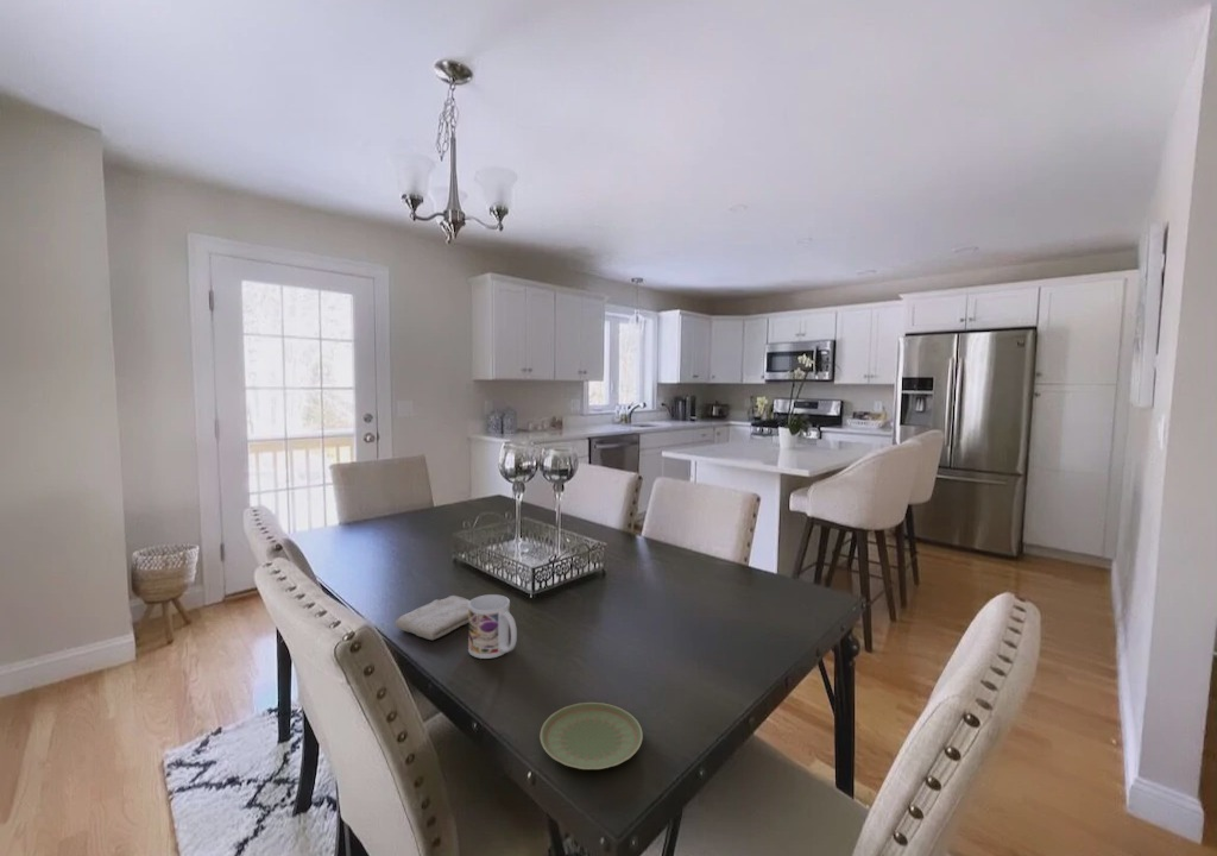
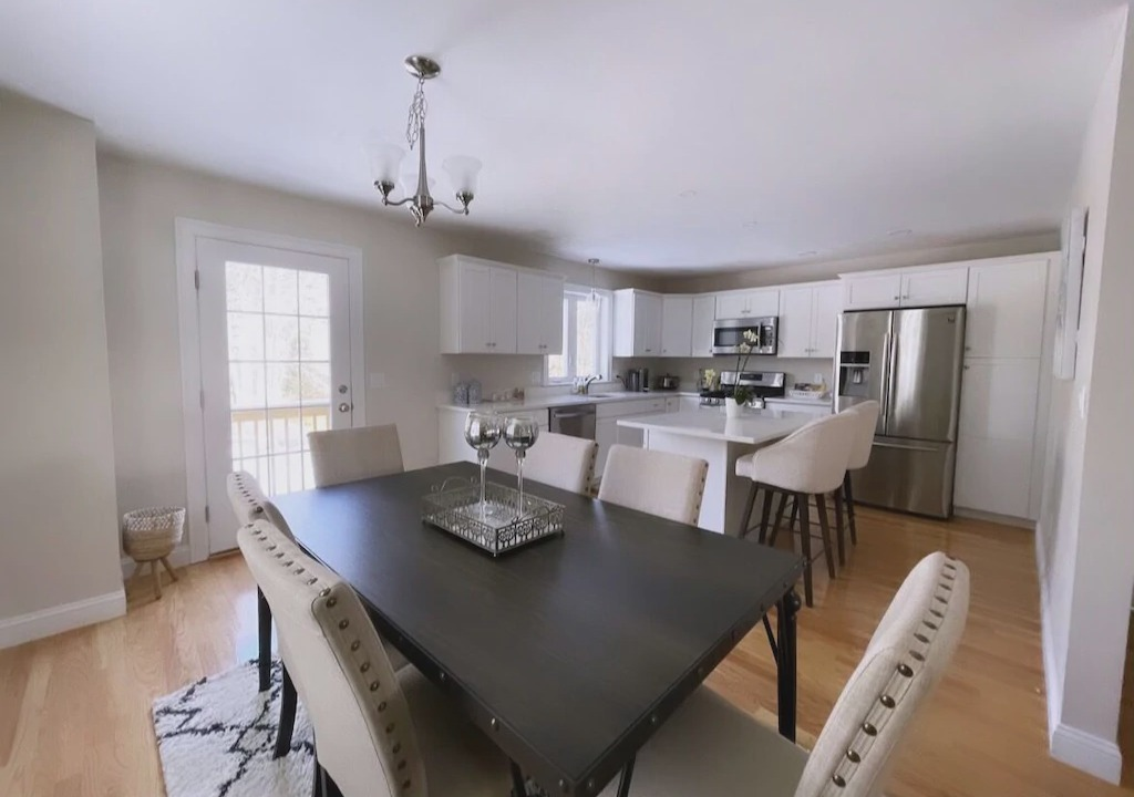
- plate (591, 738)
- mug (494, 628)
- washcloth (443, 615)
